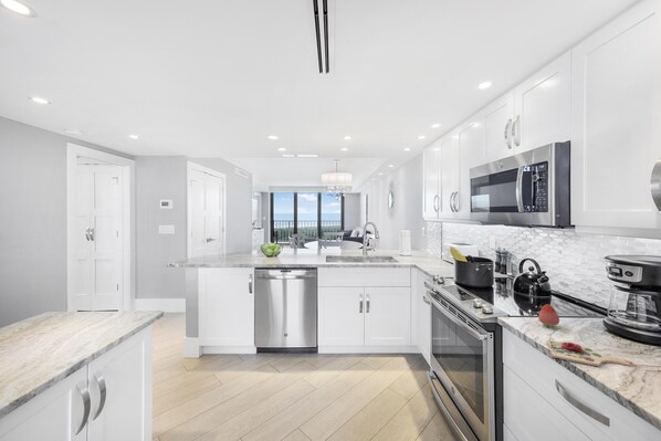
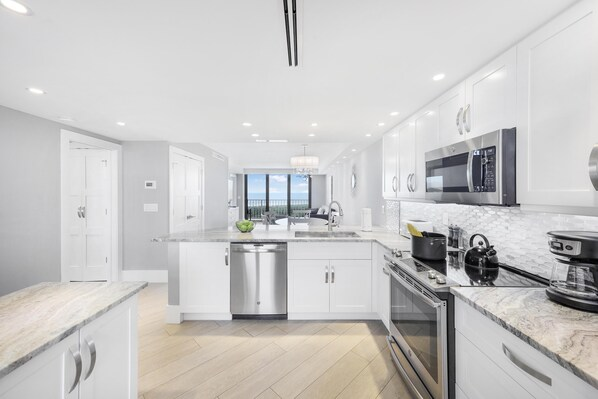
- fruit (548, 315)
- cutting board (588, 353)
